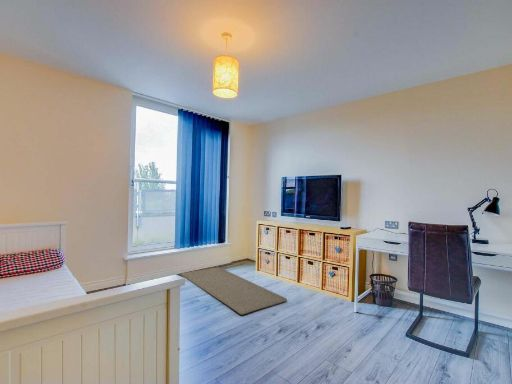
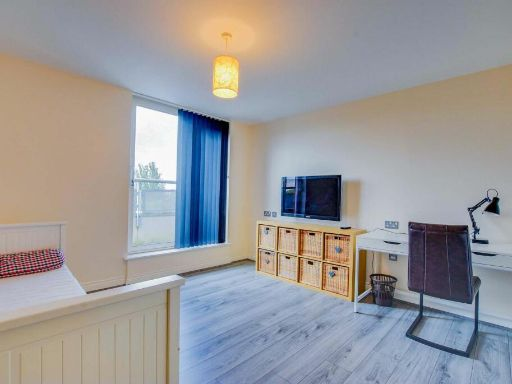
- rug (227, 285)
